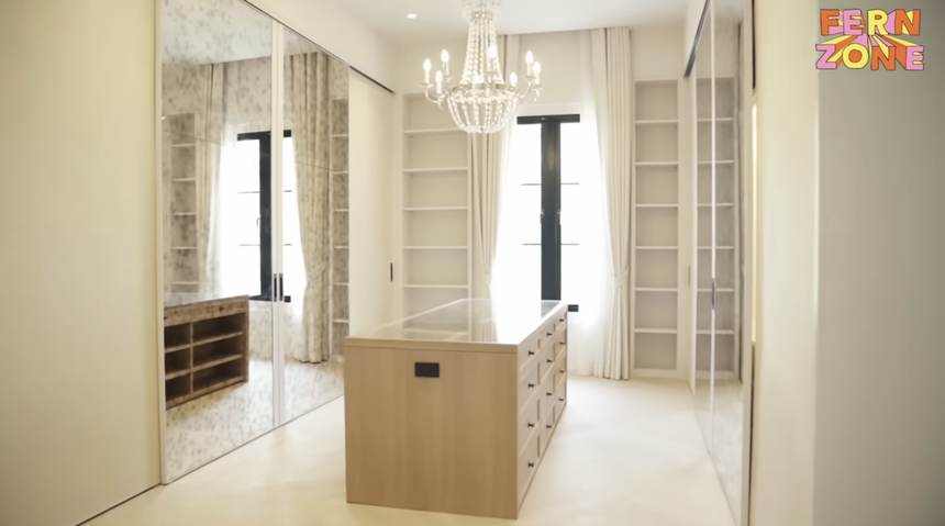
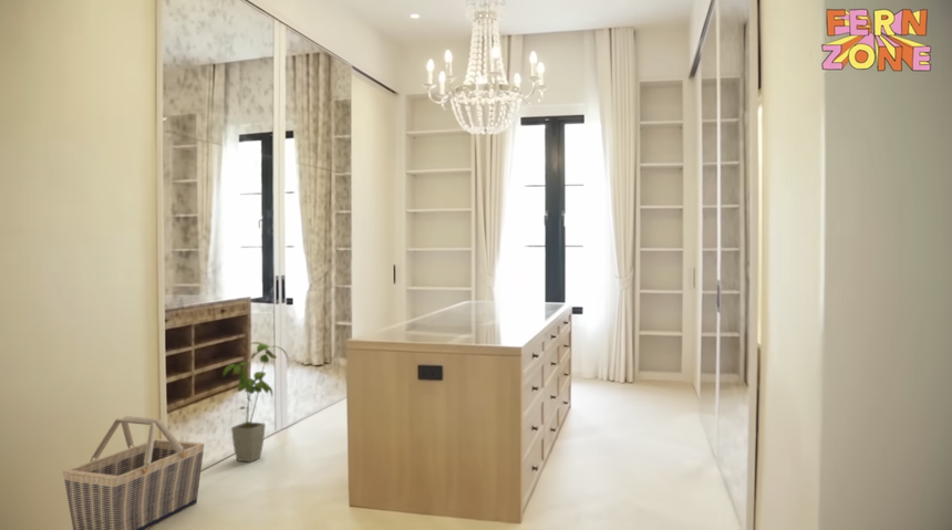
+ basket (138, 468)
+ house plant (256, 399)
